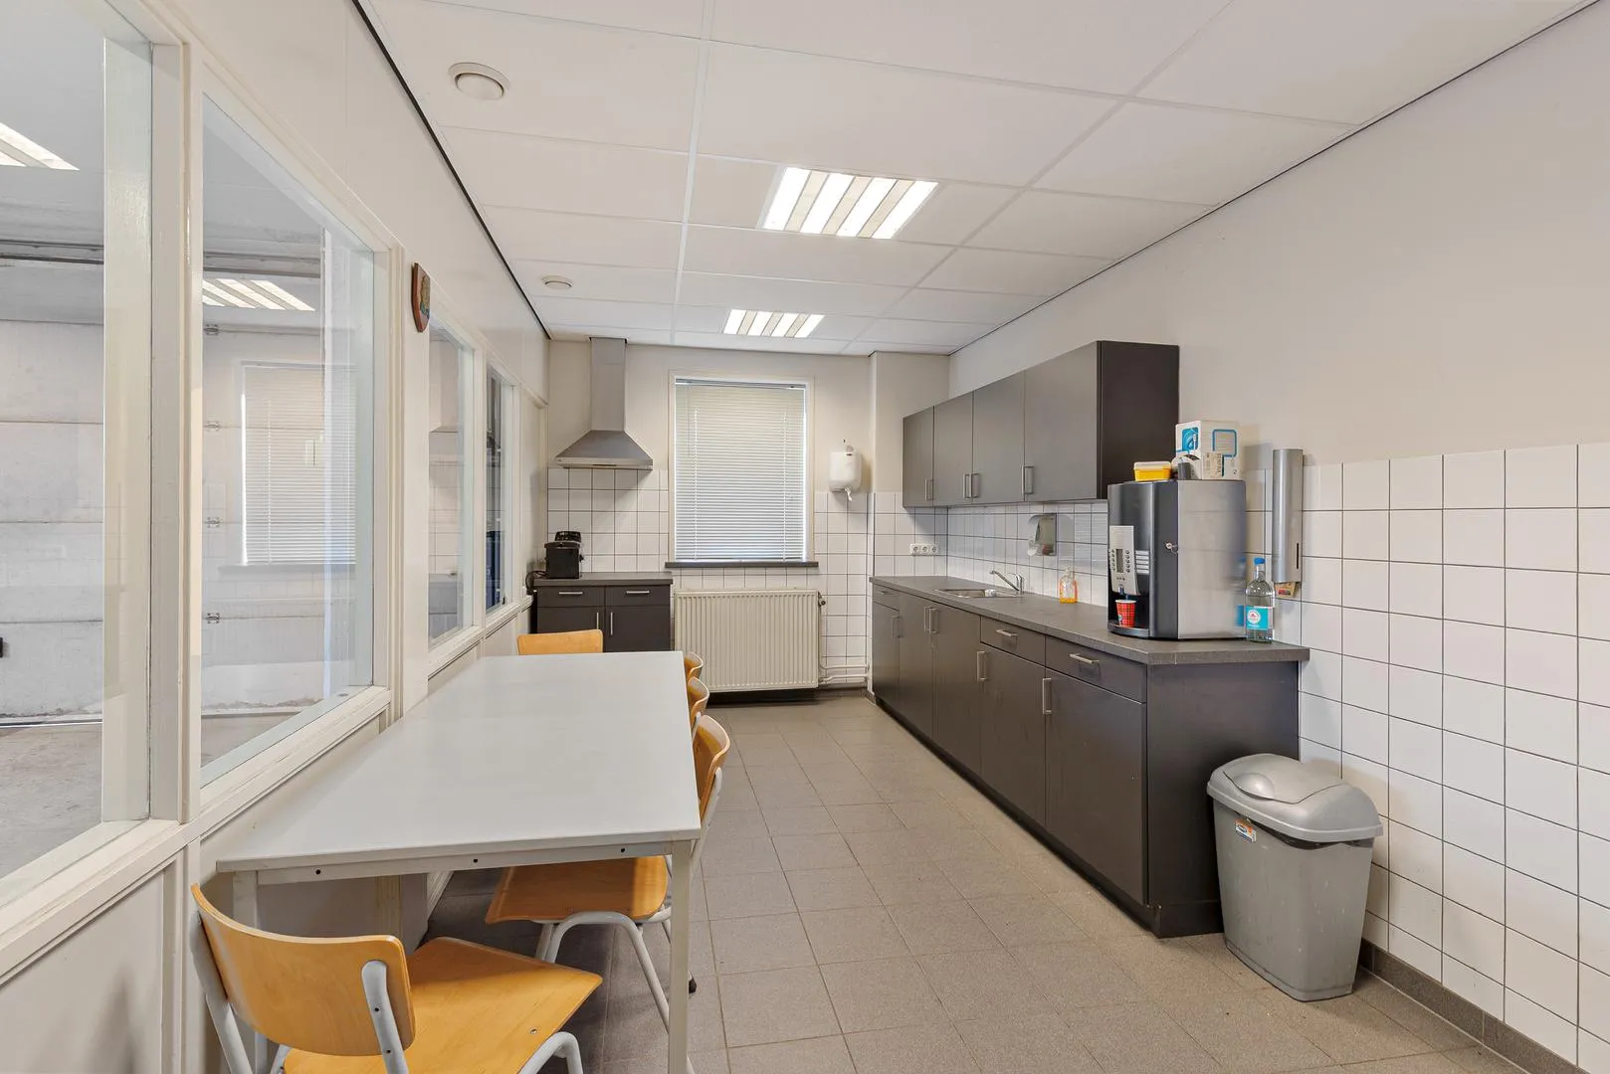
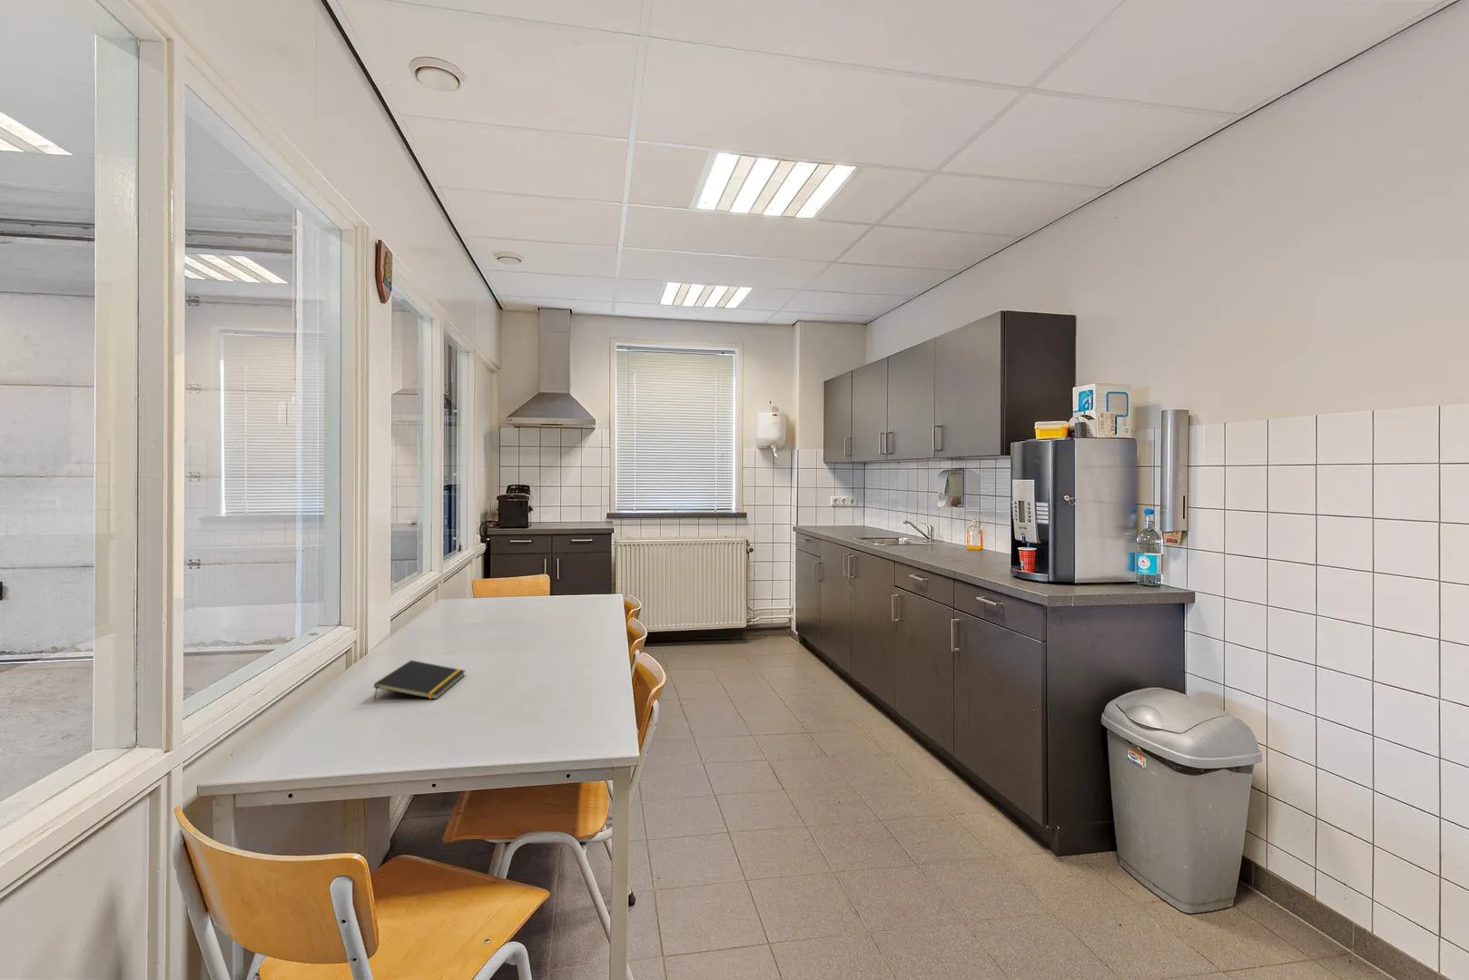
+ notepad (422, 678)
